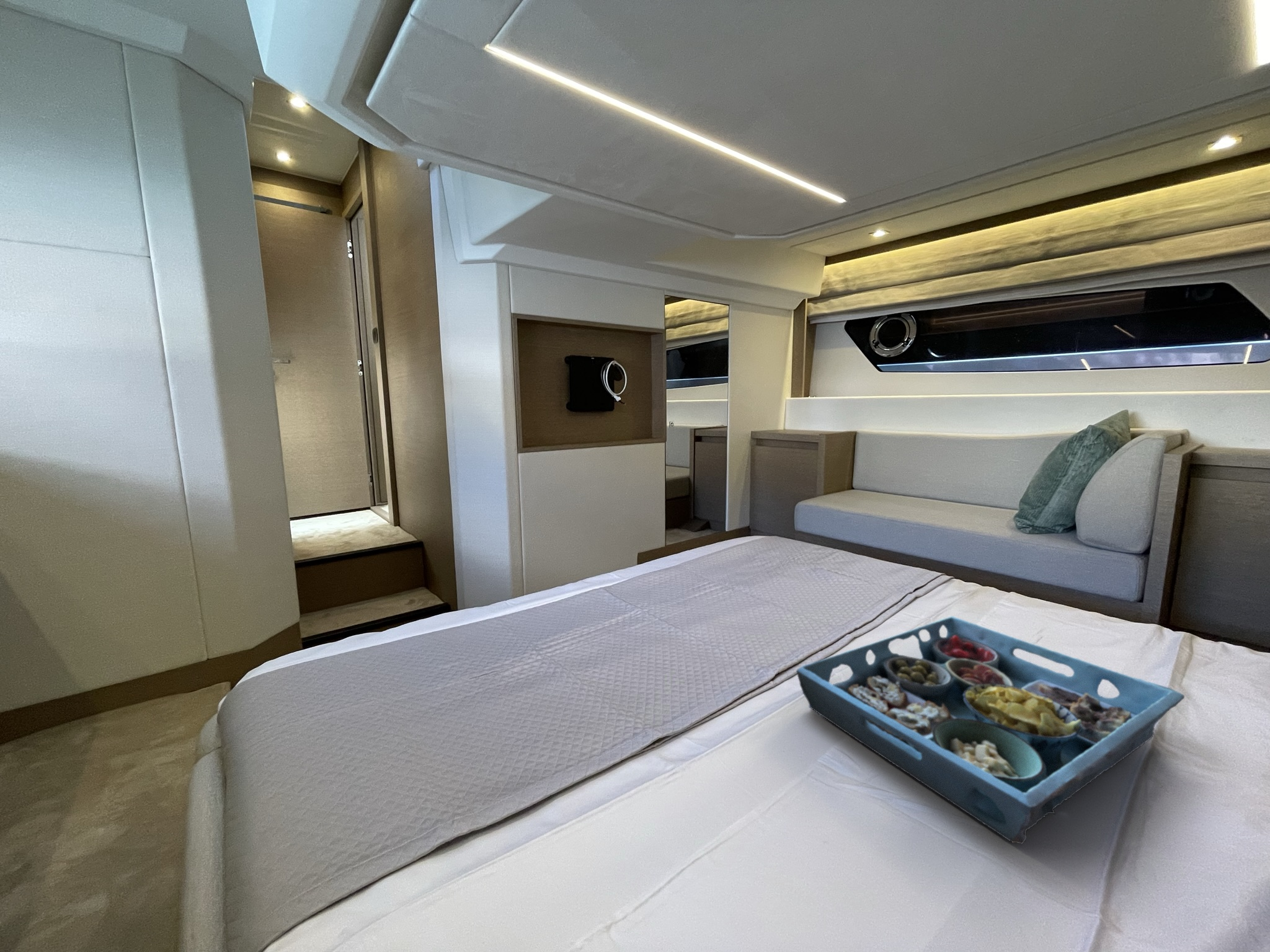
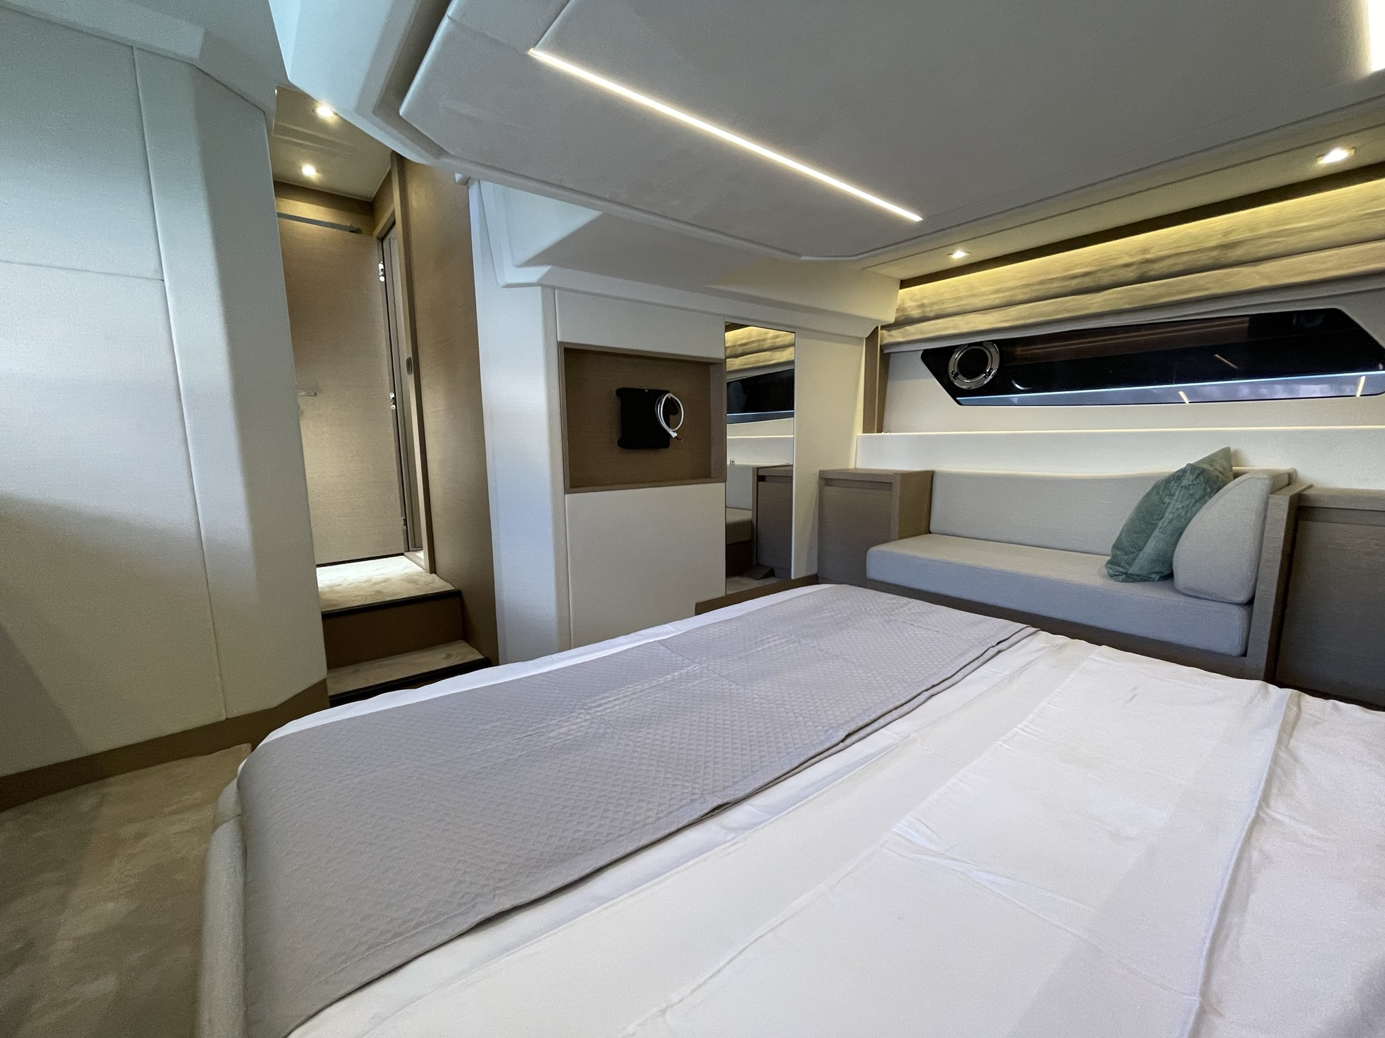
- serving tray (979, 698)
